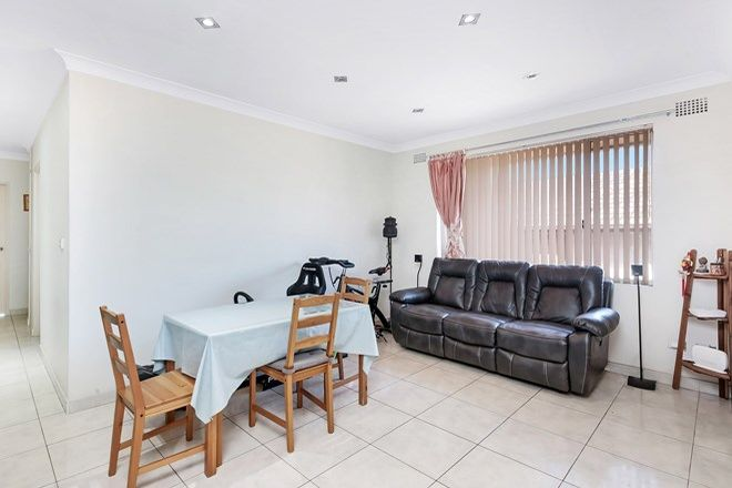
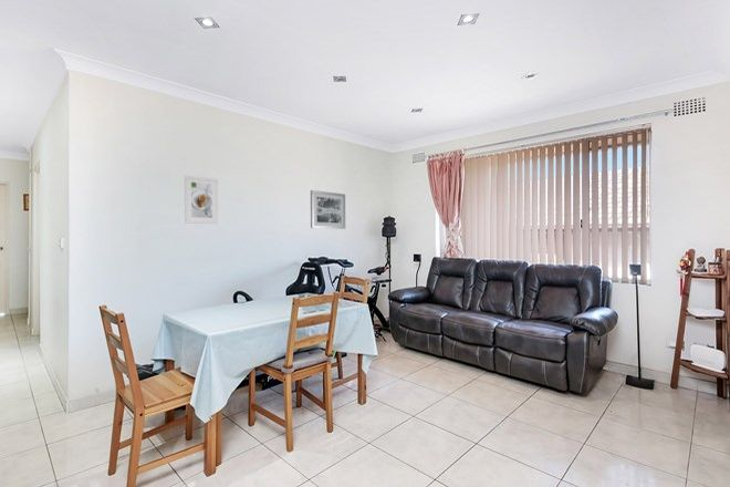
+ wall art (328, 210)
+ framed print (201, 200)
